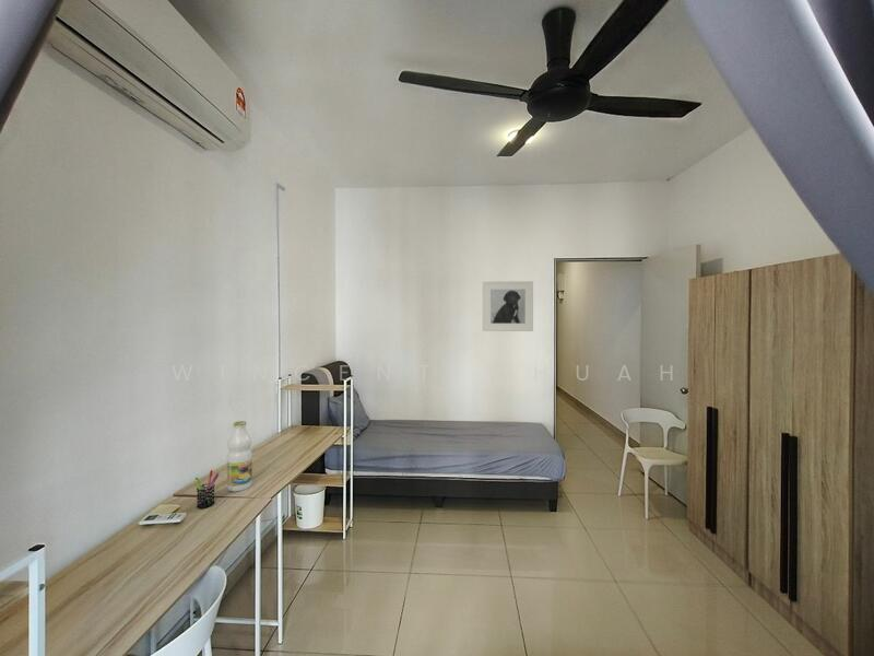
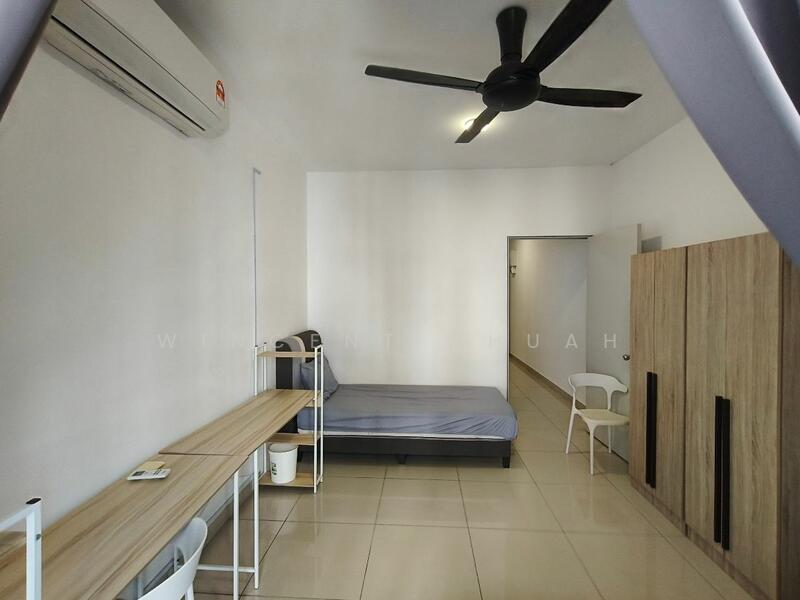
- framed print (507, 306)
- bottle (239, 454)
- pen holder (204, 488)
